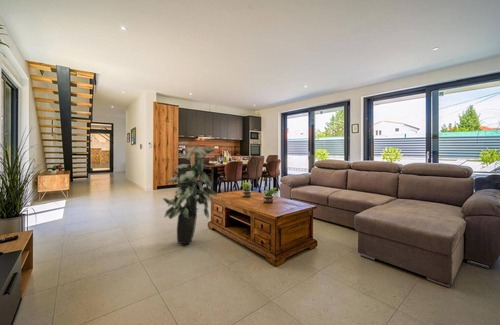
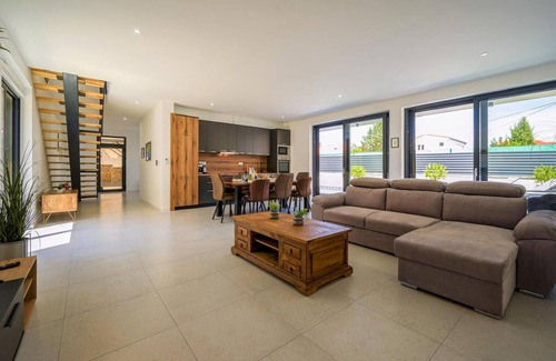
- indoor plant (189, 191)
